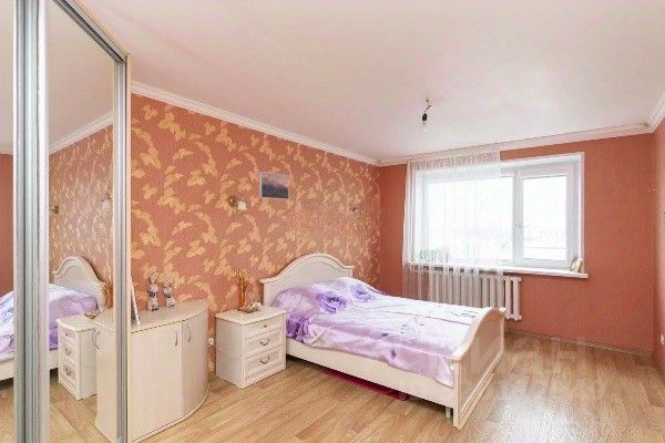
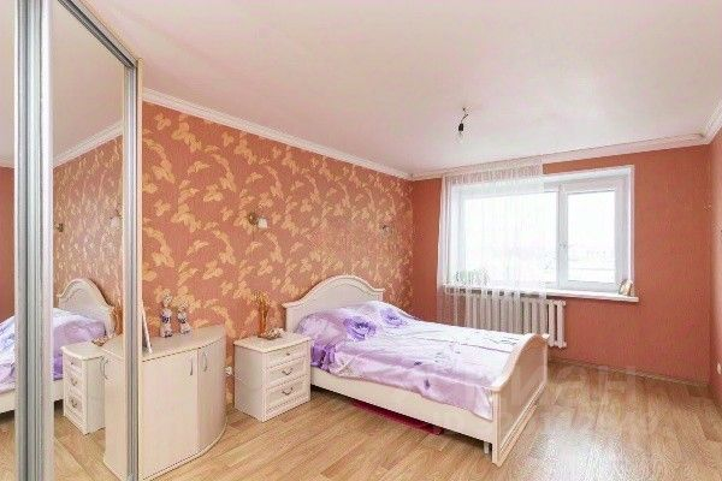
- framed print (274, 186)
